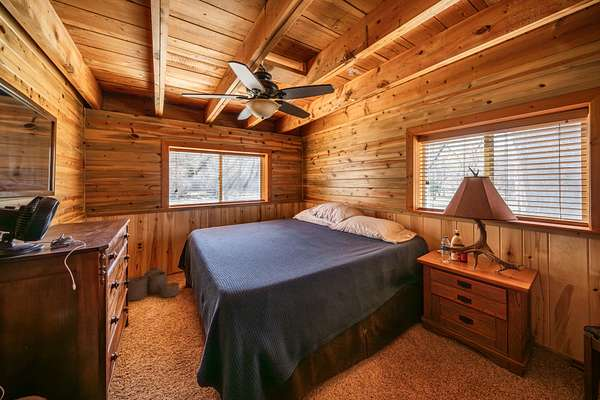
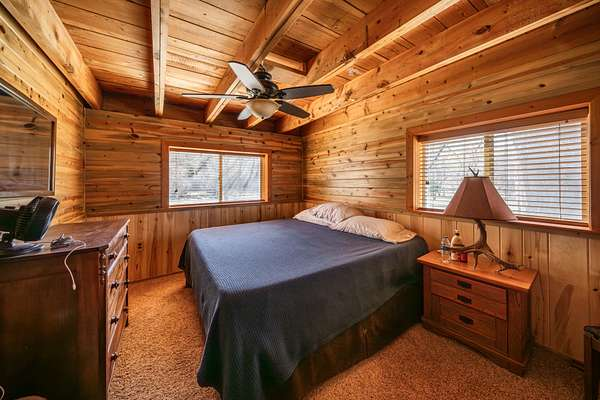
- woven basket (156, 279)
